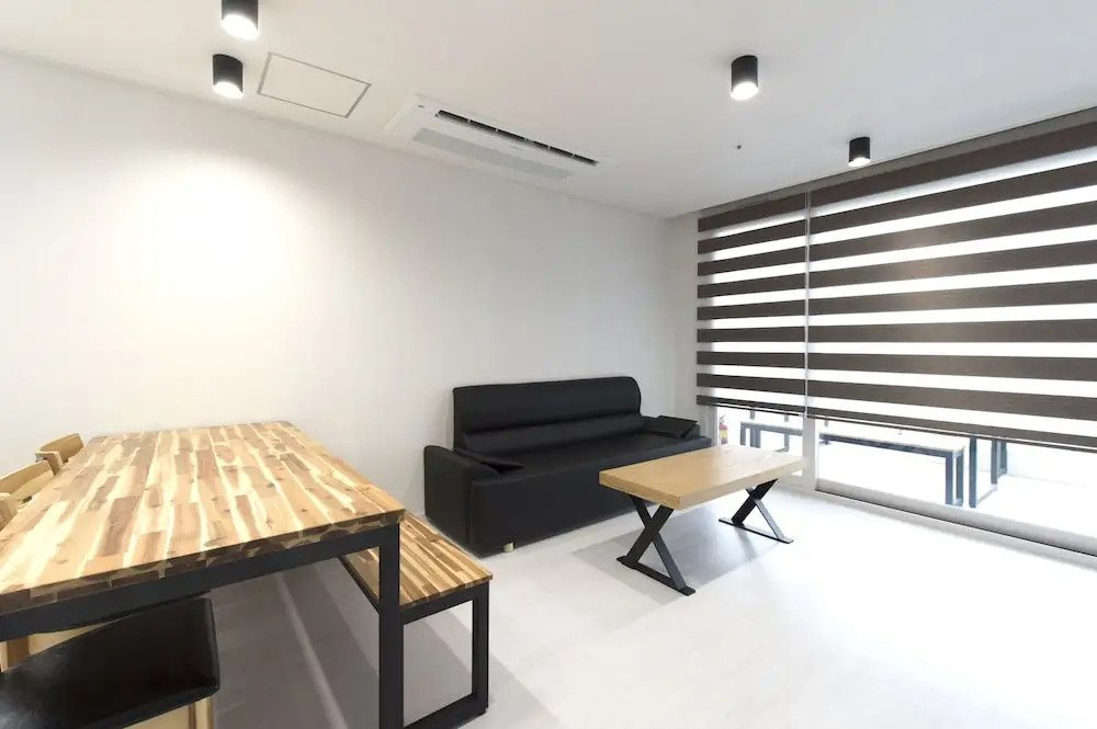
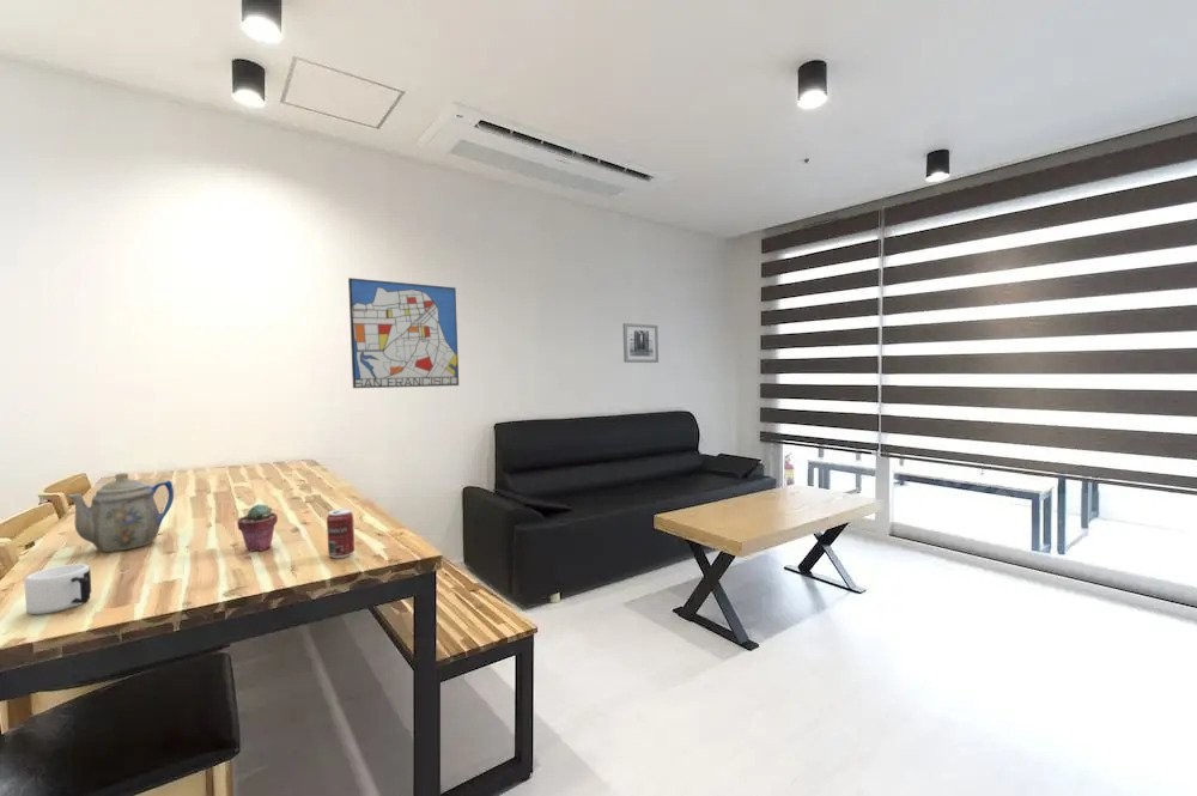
+ wall art (407, 335)
+ teapot (123, 509)
+ mug (63, 588)
+ beverage can (340, 531)
+ potted succulent (257, 525)
+ wall art (640, 342)
